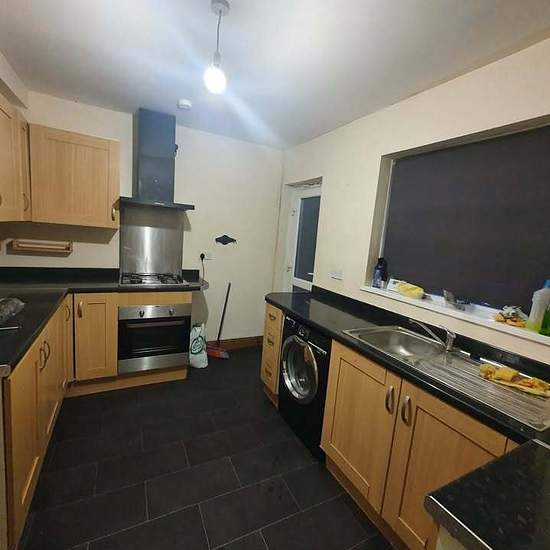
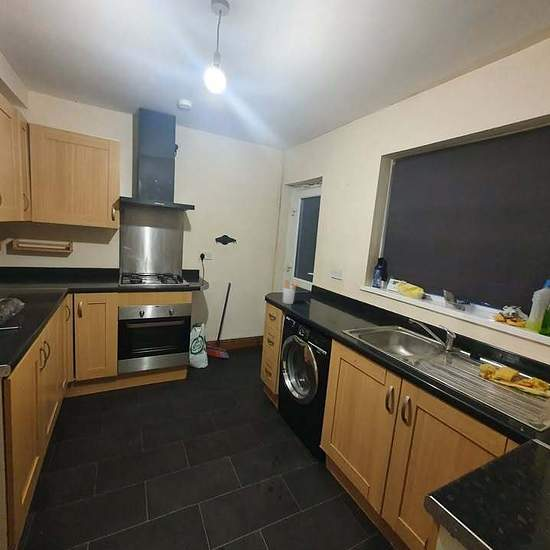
+ utensil holder (291, 291)
